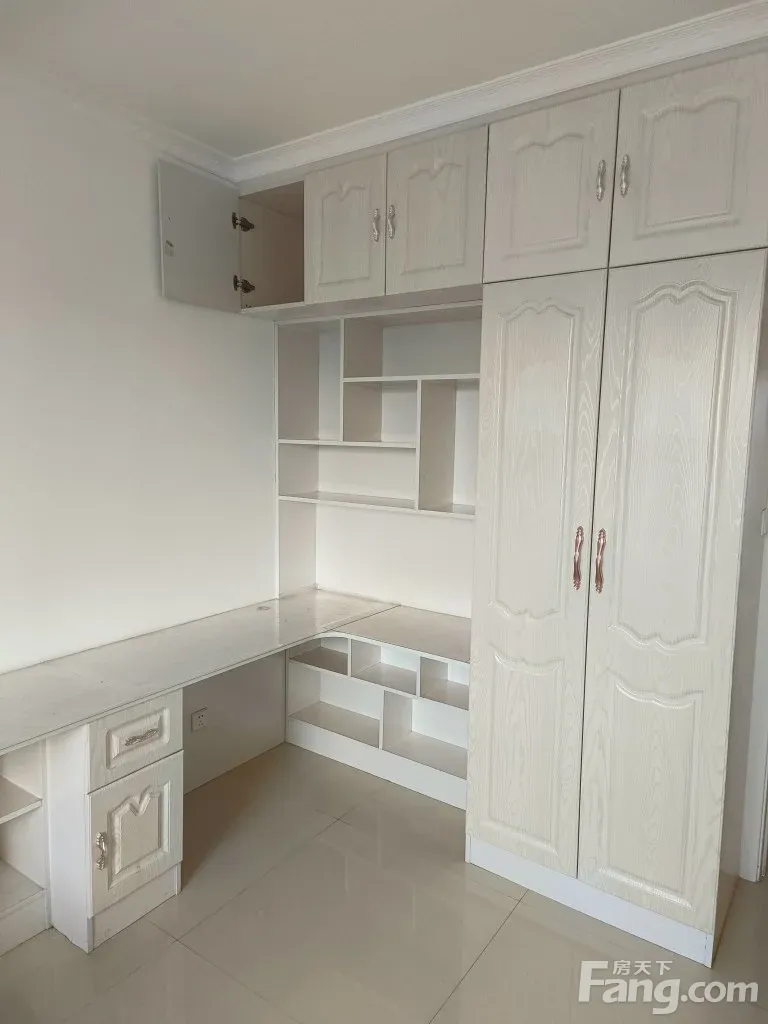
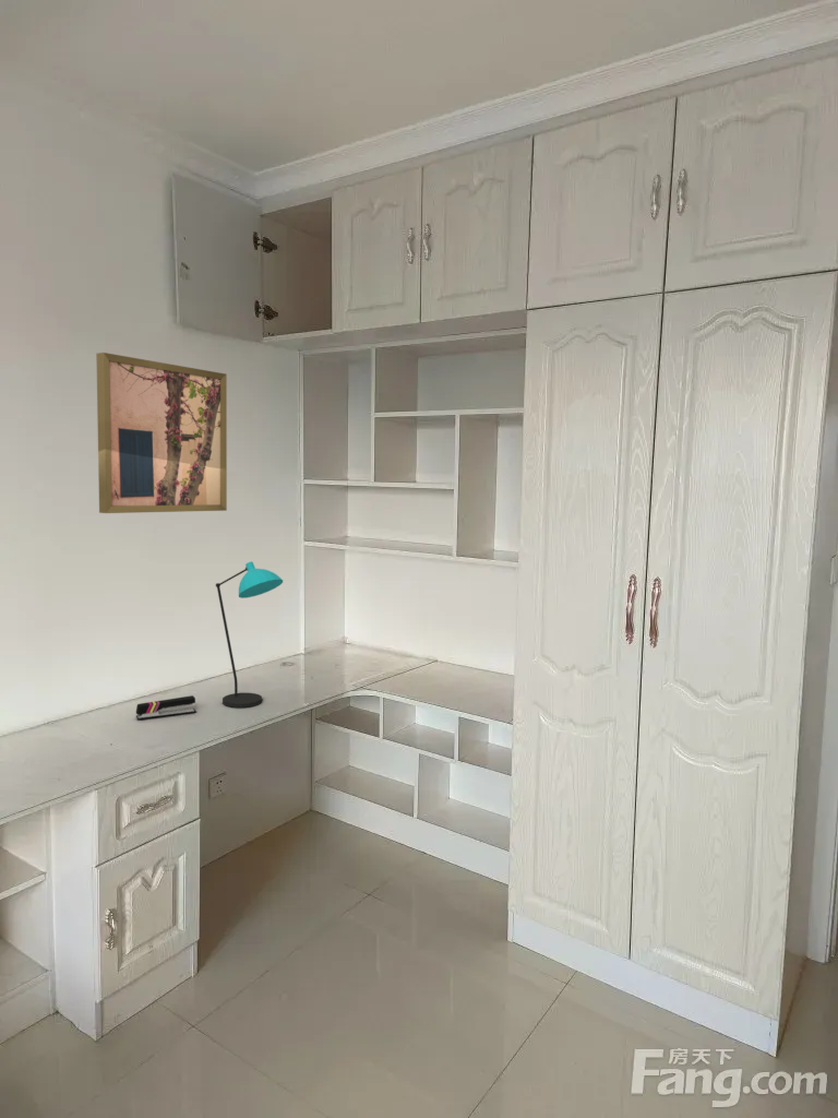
+ desk lamp (228, 634)
+ stapler (166, 706)
+ wall art (167, 438)
